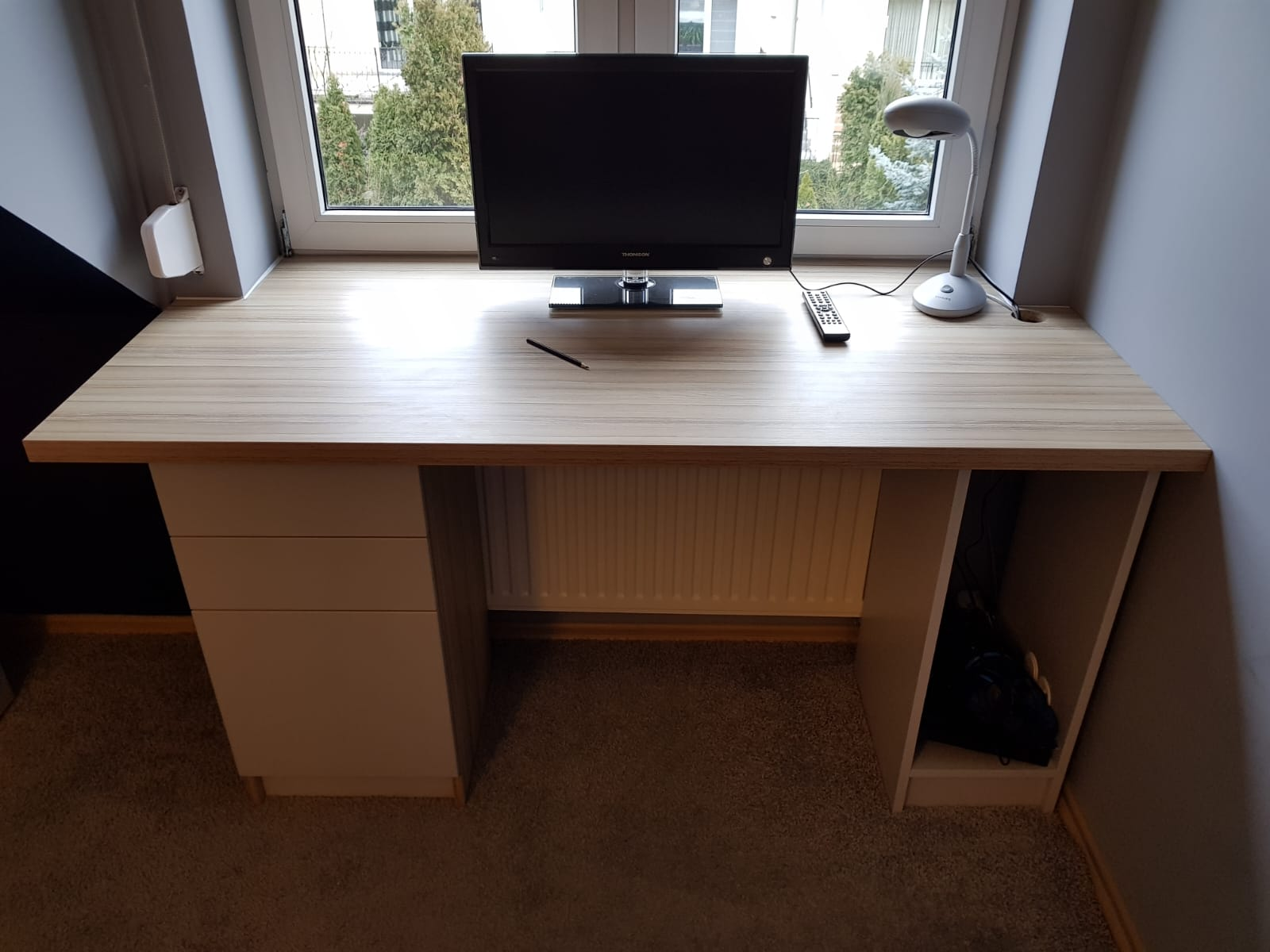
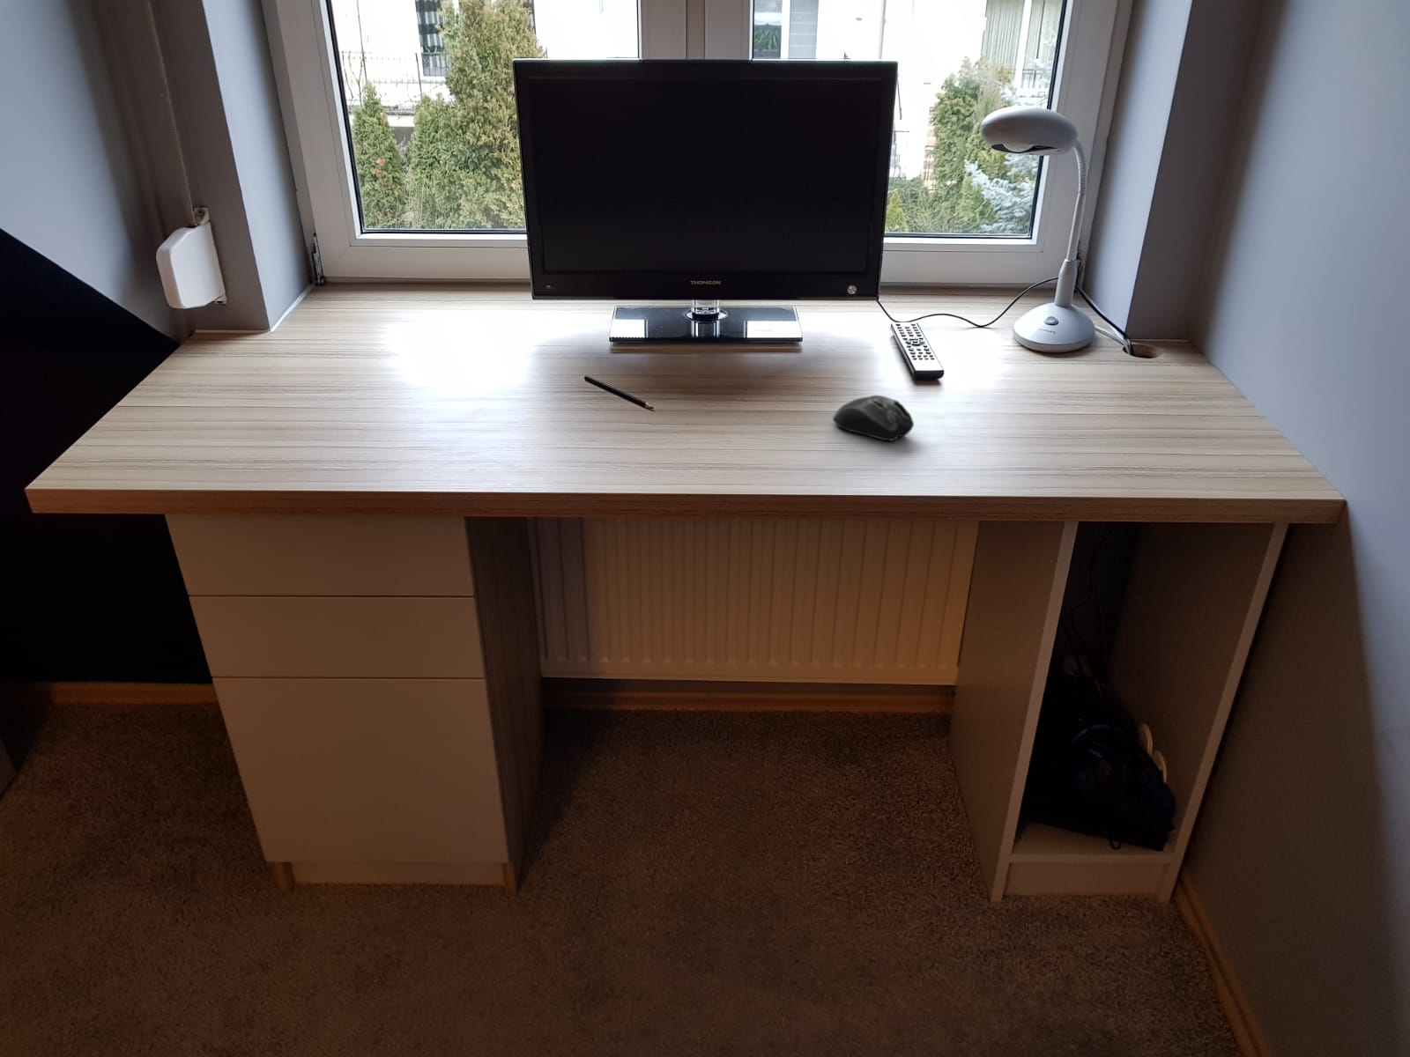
+ computer mouse (874, 414)
